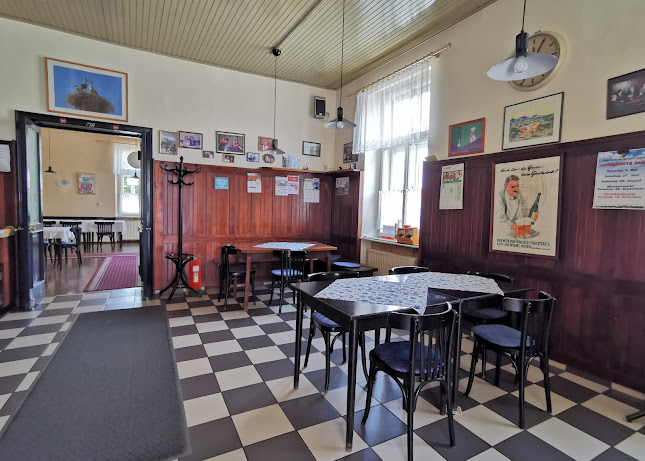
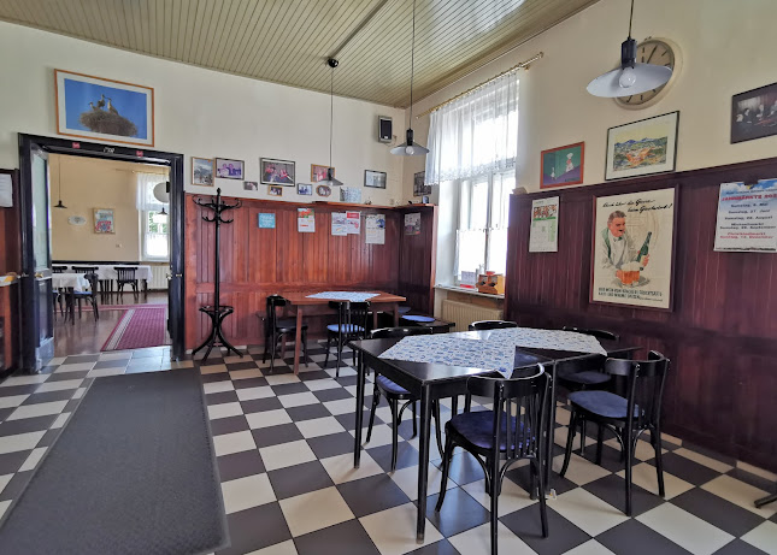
- fire extinguisher (192, 275)
